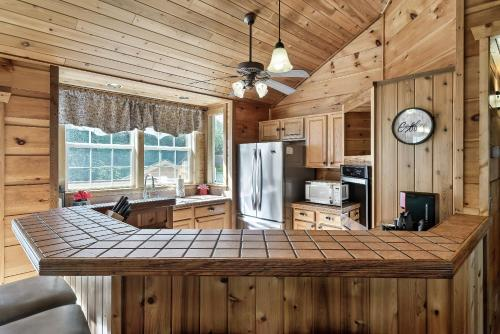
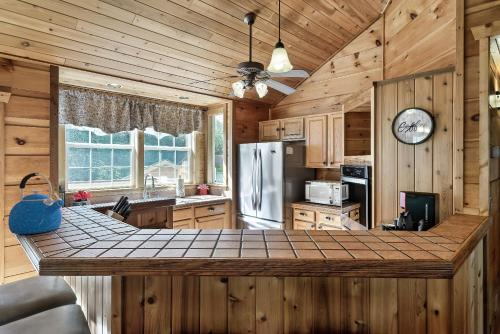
+ kettle (40, 201)
